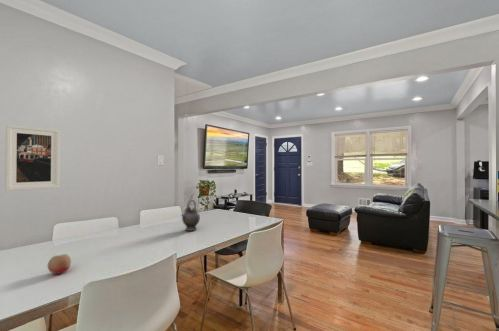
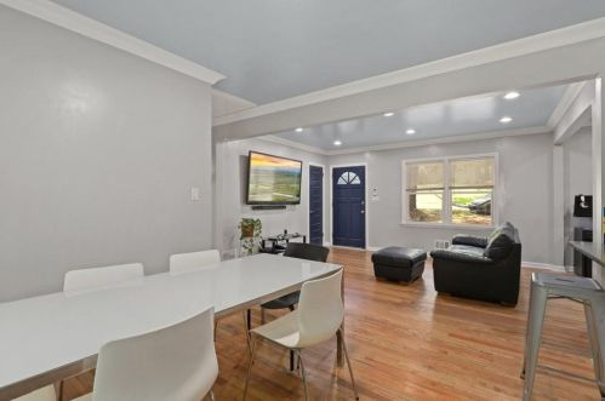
- teapot (189, 215)
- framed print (34, 158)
- fruit (59, 263)
